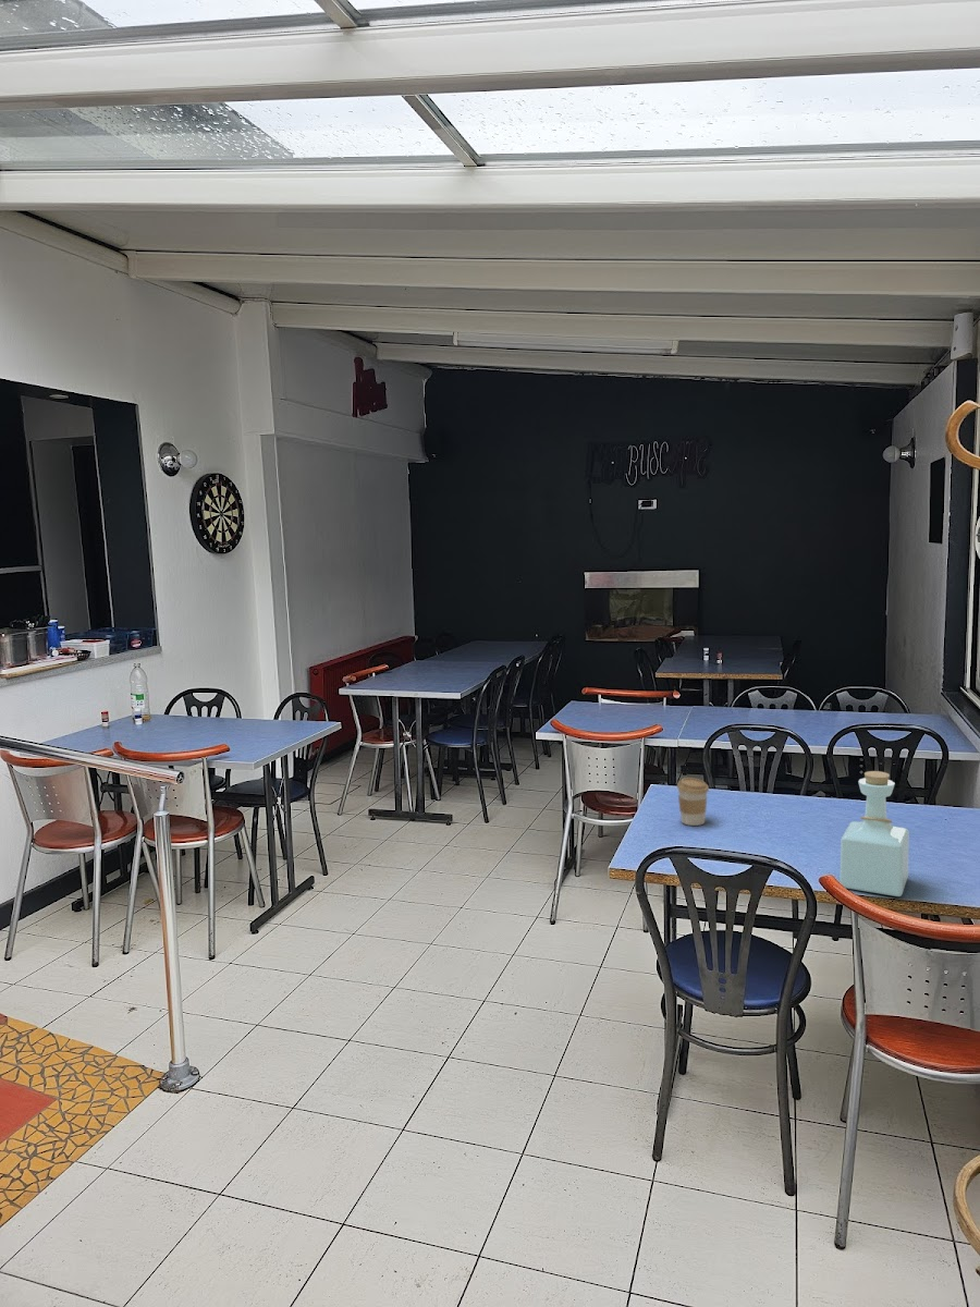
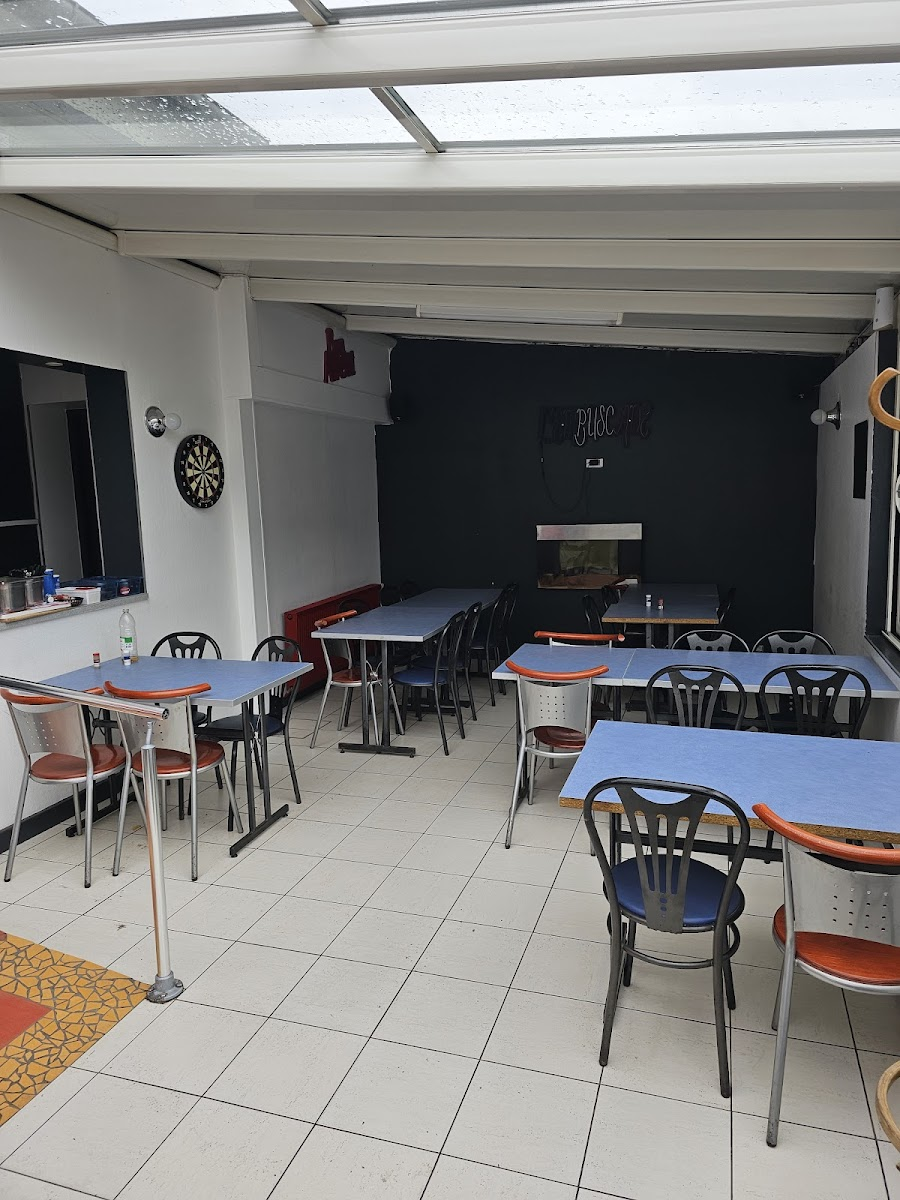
- coffee cup (693, 801)
- bottle (875, 827)
